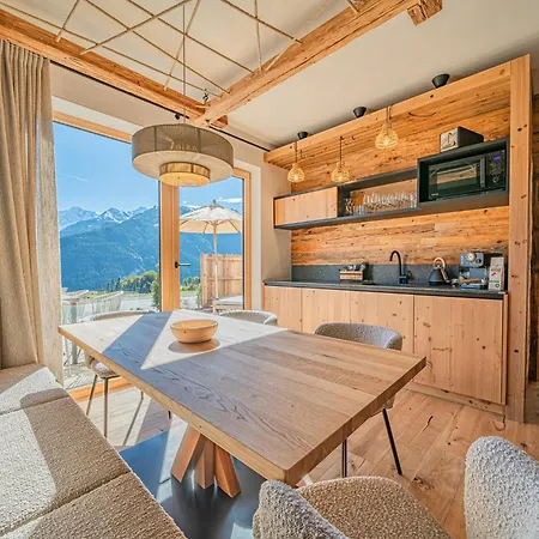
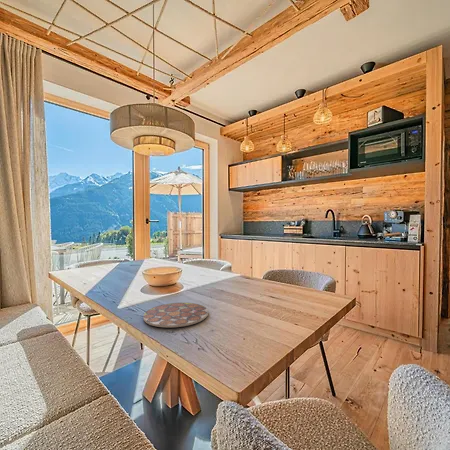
+ plate (176, 313)
